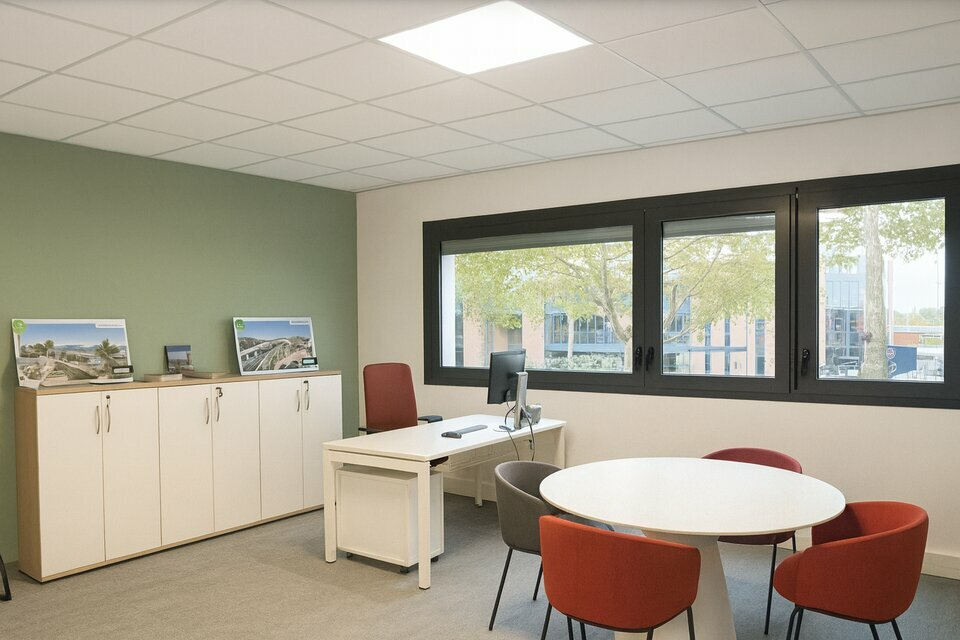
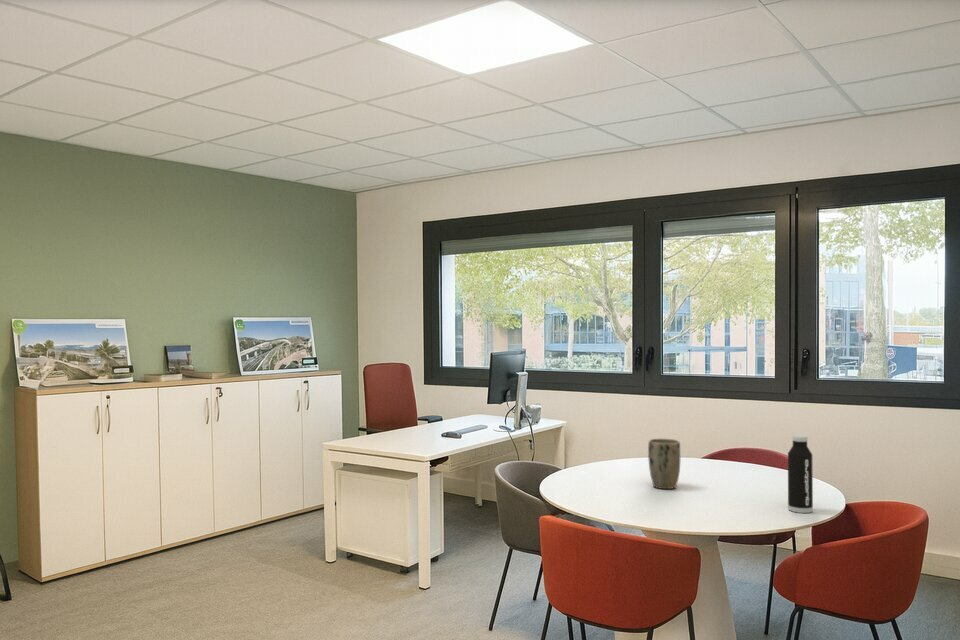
+ plant pot (664, 463)
+ water bottle (800, 473)
